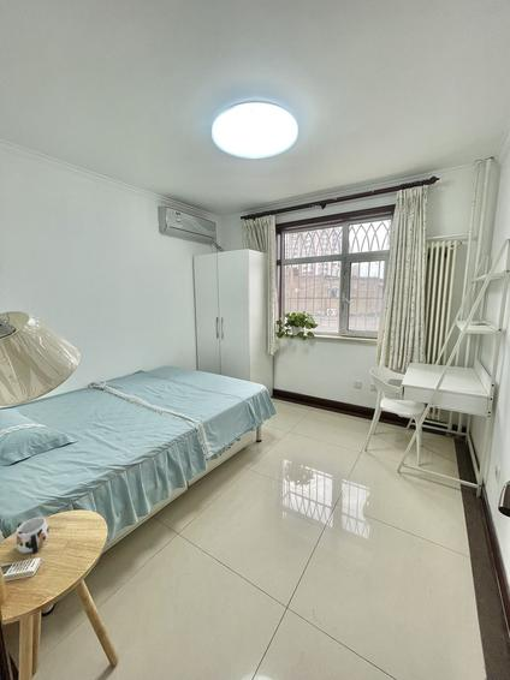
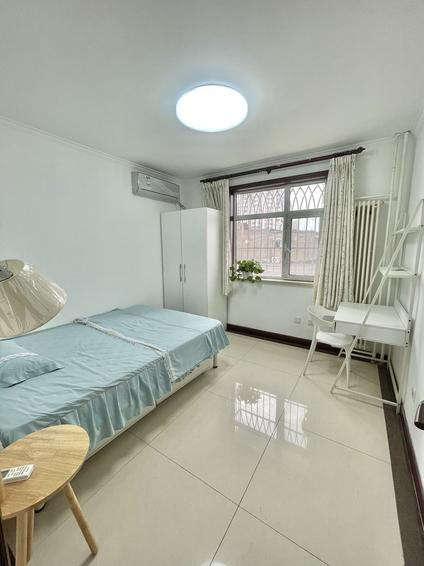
- mug (32, 536)
